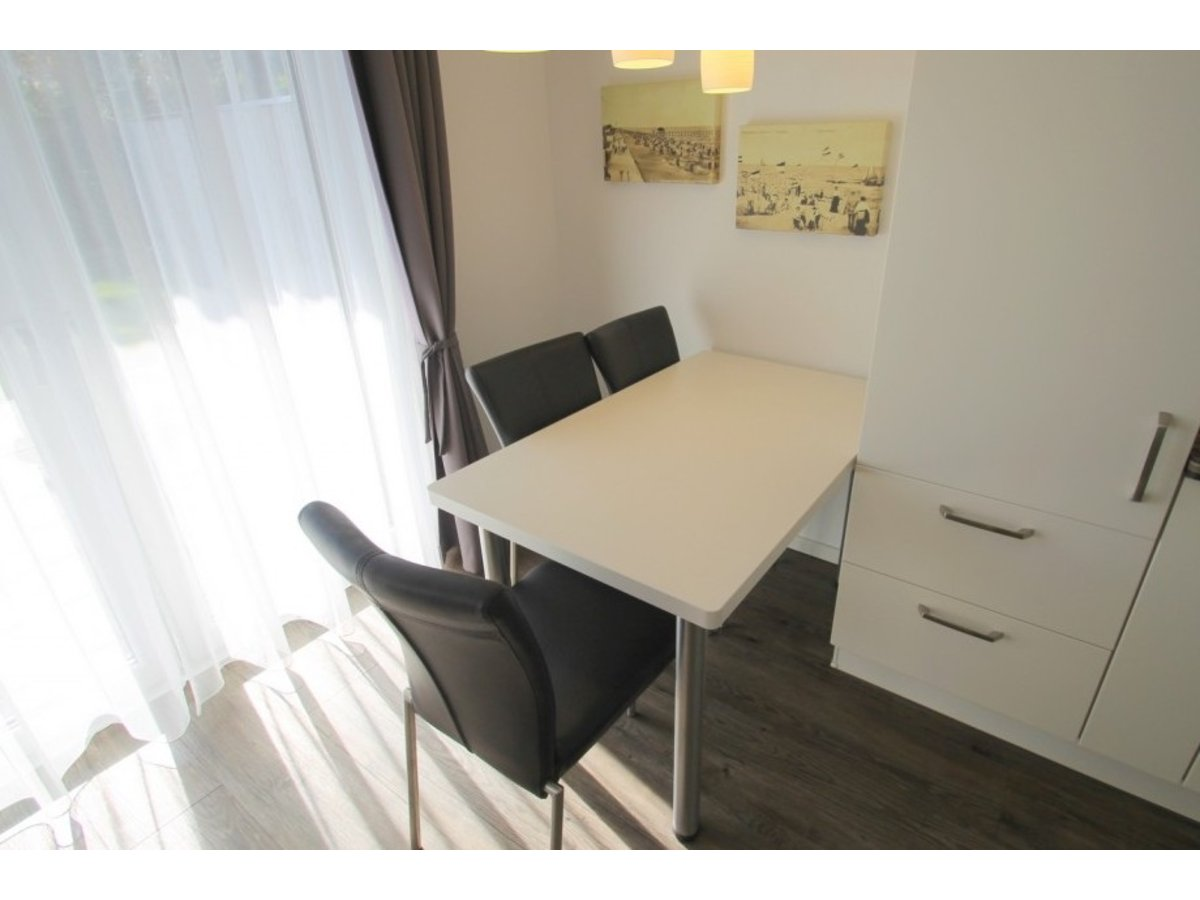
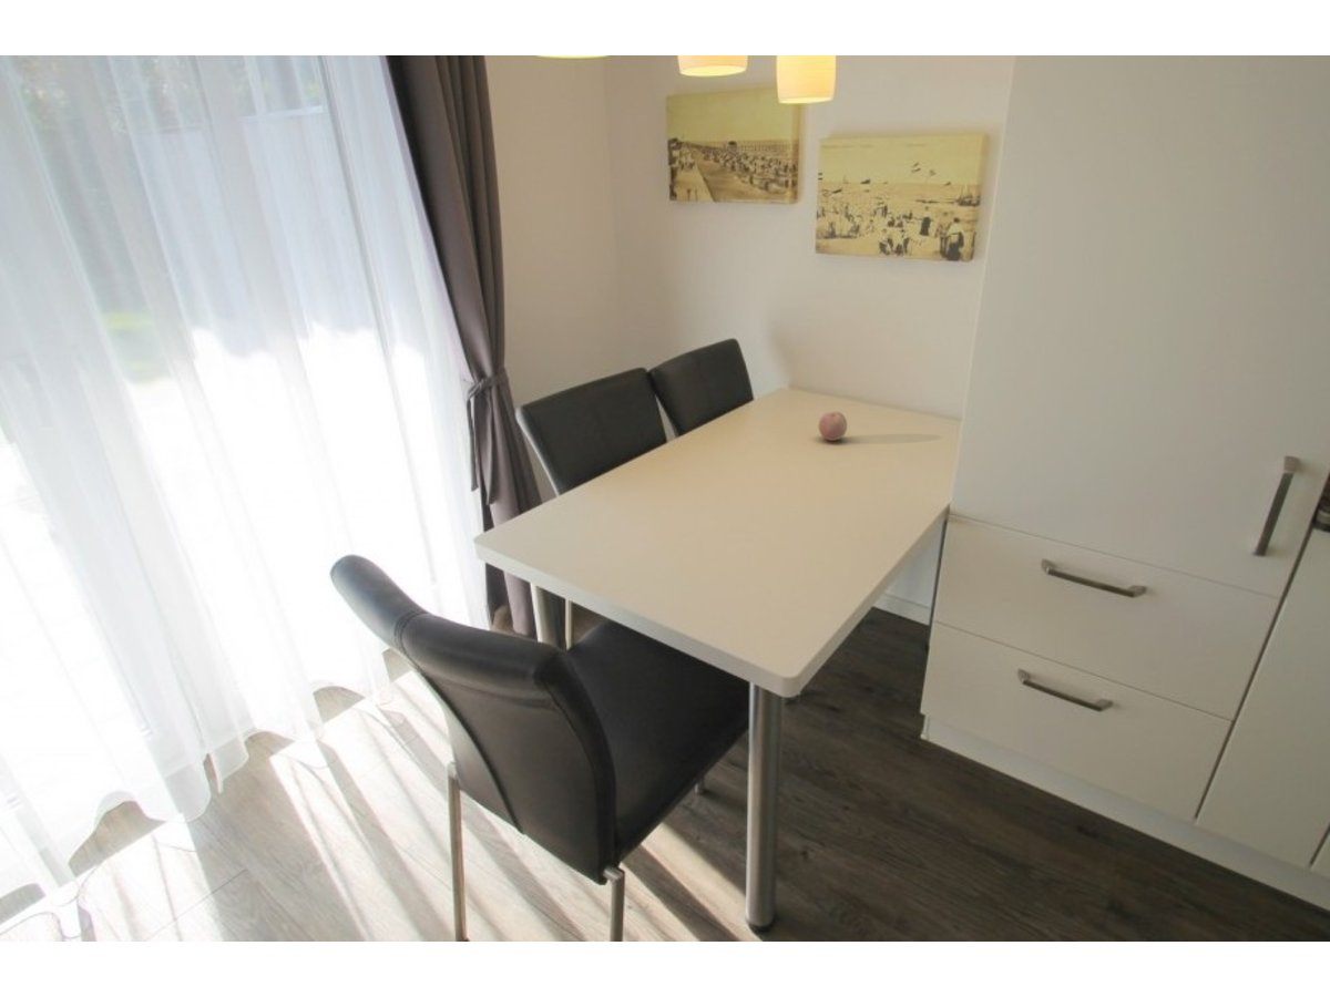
+ fruit (832, 426)
